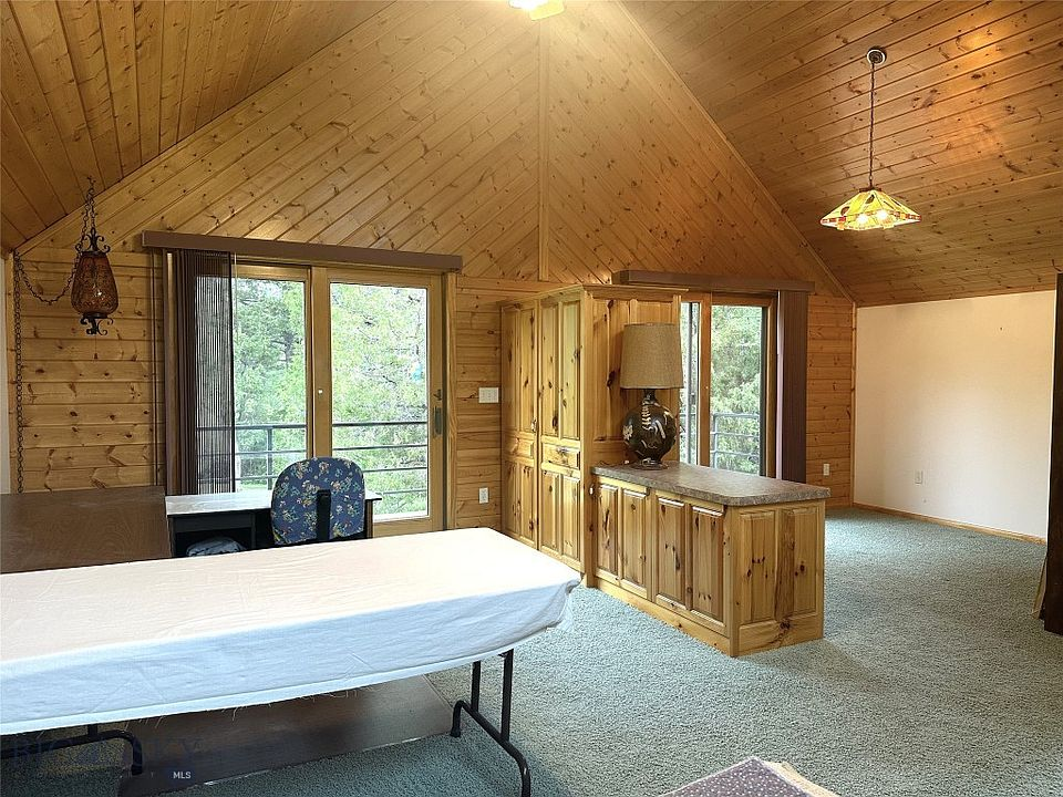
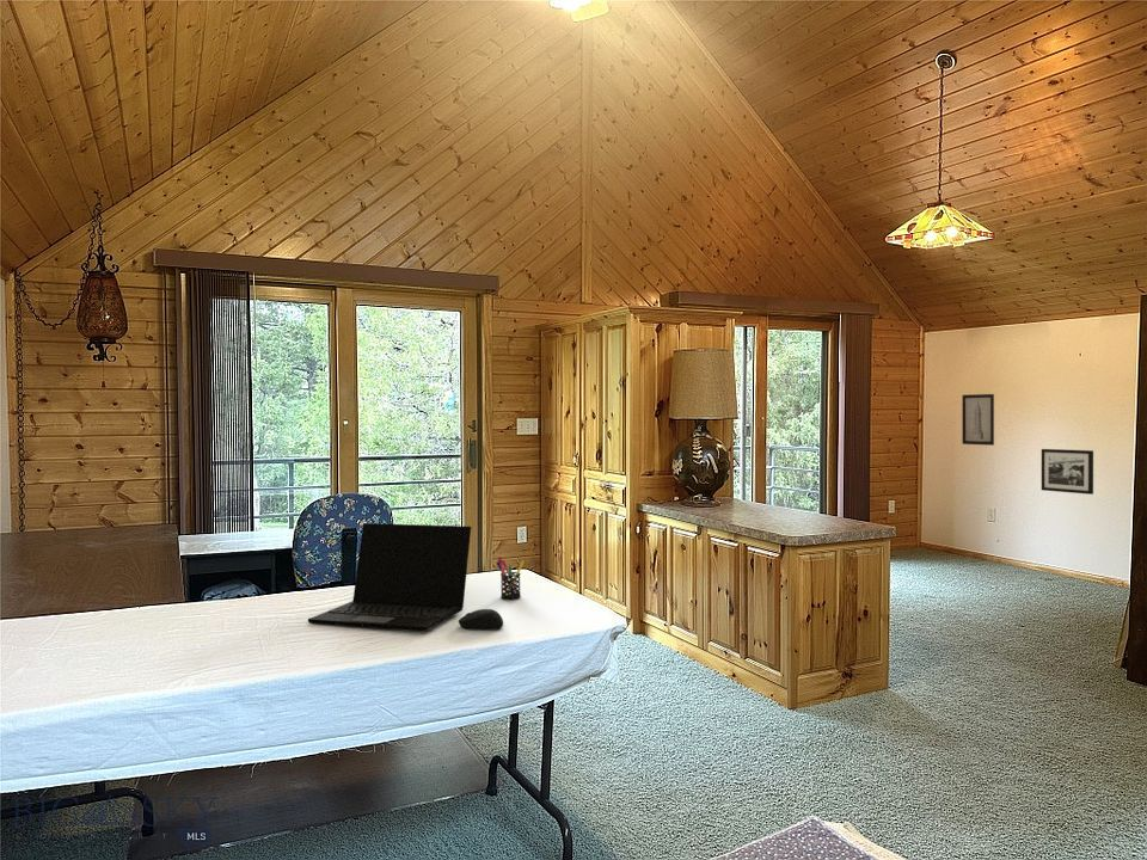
+ computer mouse (480, 618)
+ wall art (977, 419)
+ picture frame (1066, 471)
+ laptop (393, 572)
+ pen holder (509, 577)
